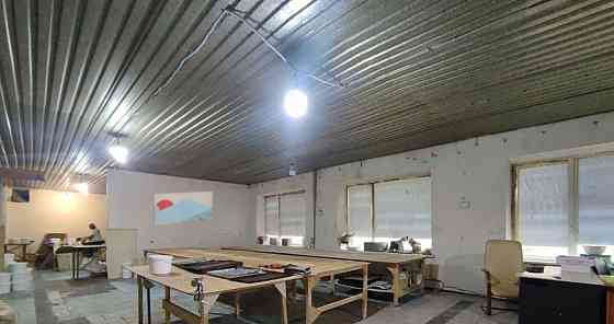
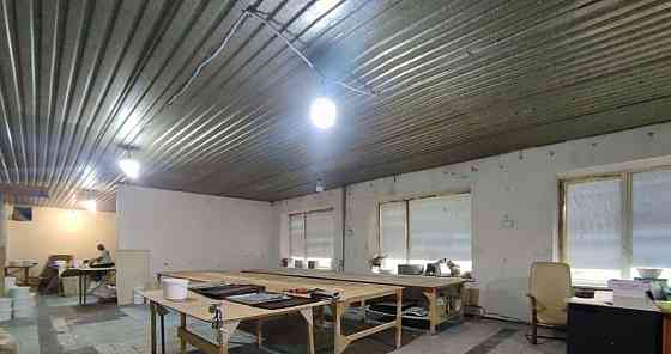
- wall art (184, 207)
